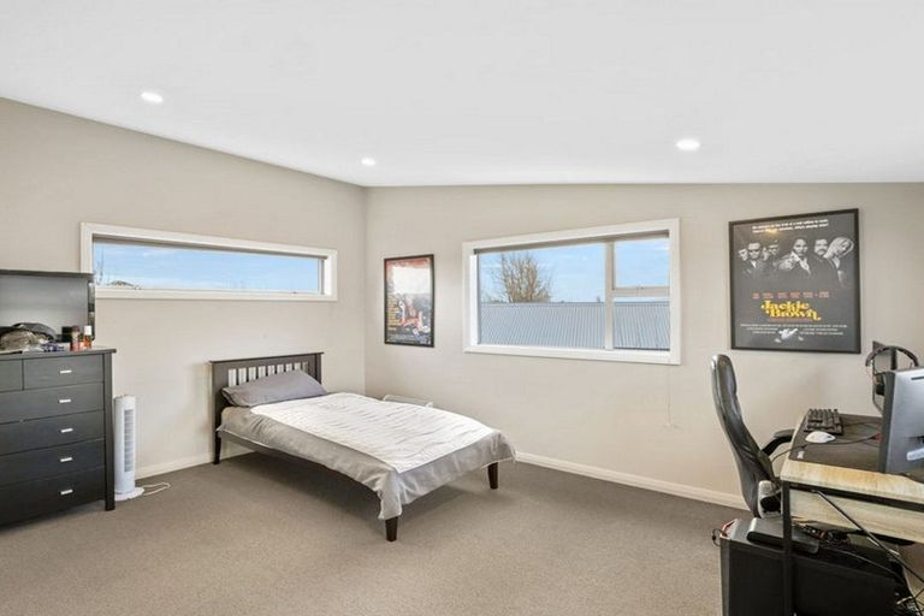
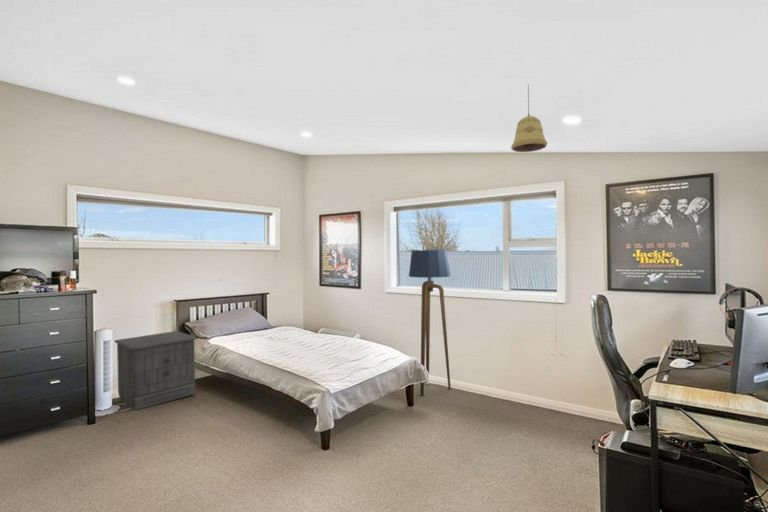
+ nightstand (157, 367)
+ pendant light (528, 117)
+ floor lamp (429, 320)
